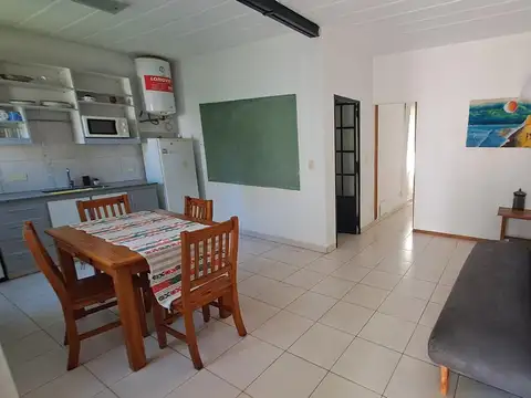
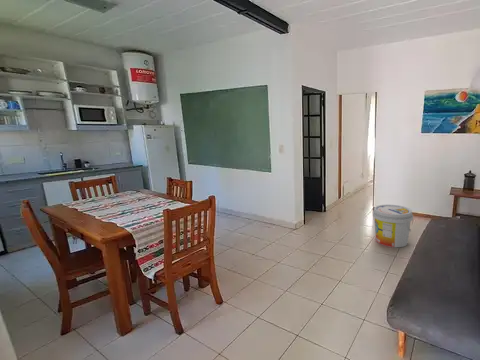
+ bucket (392, 225)
